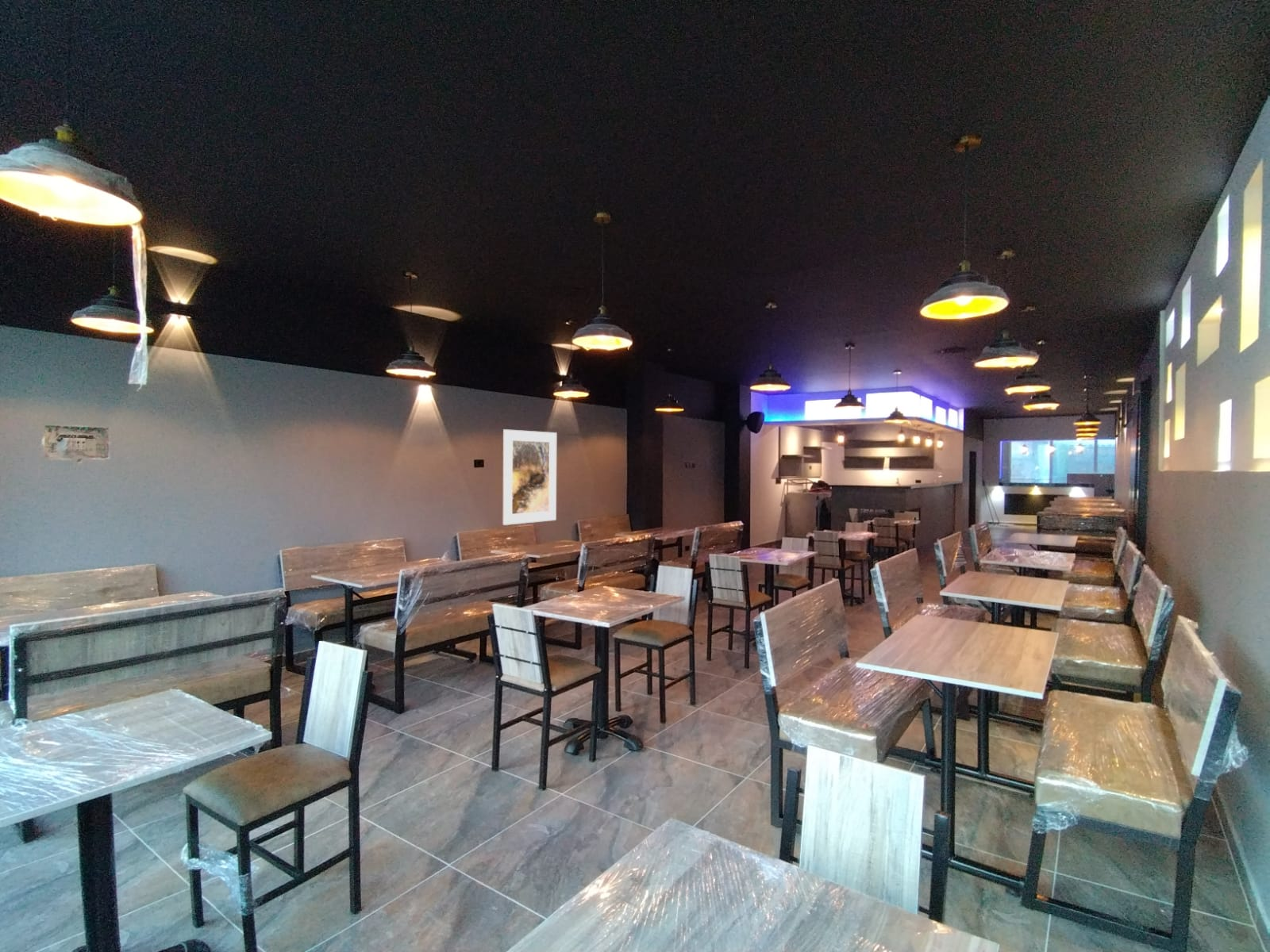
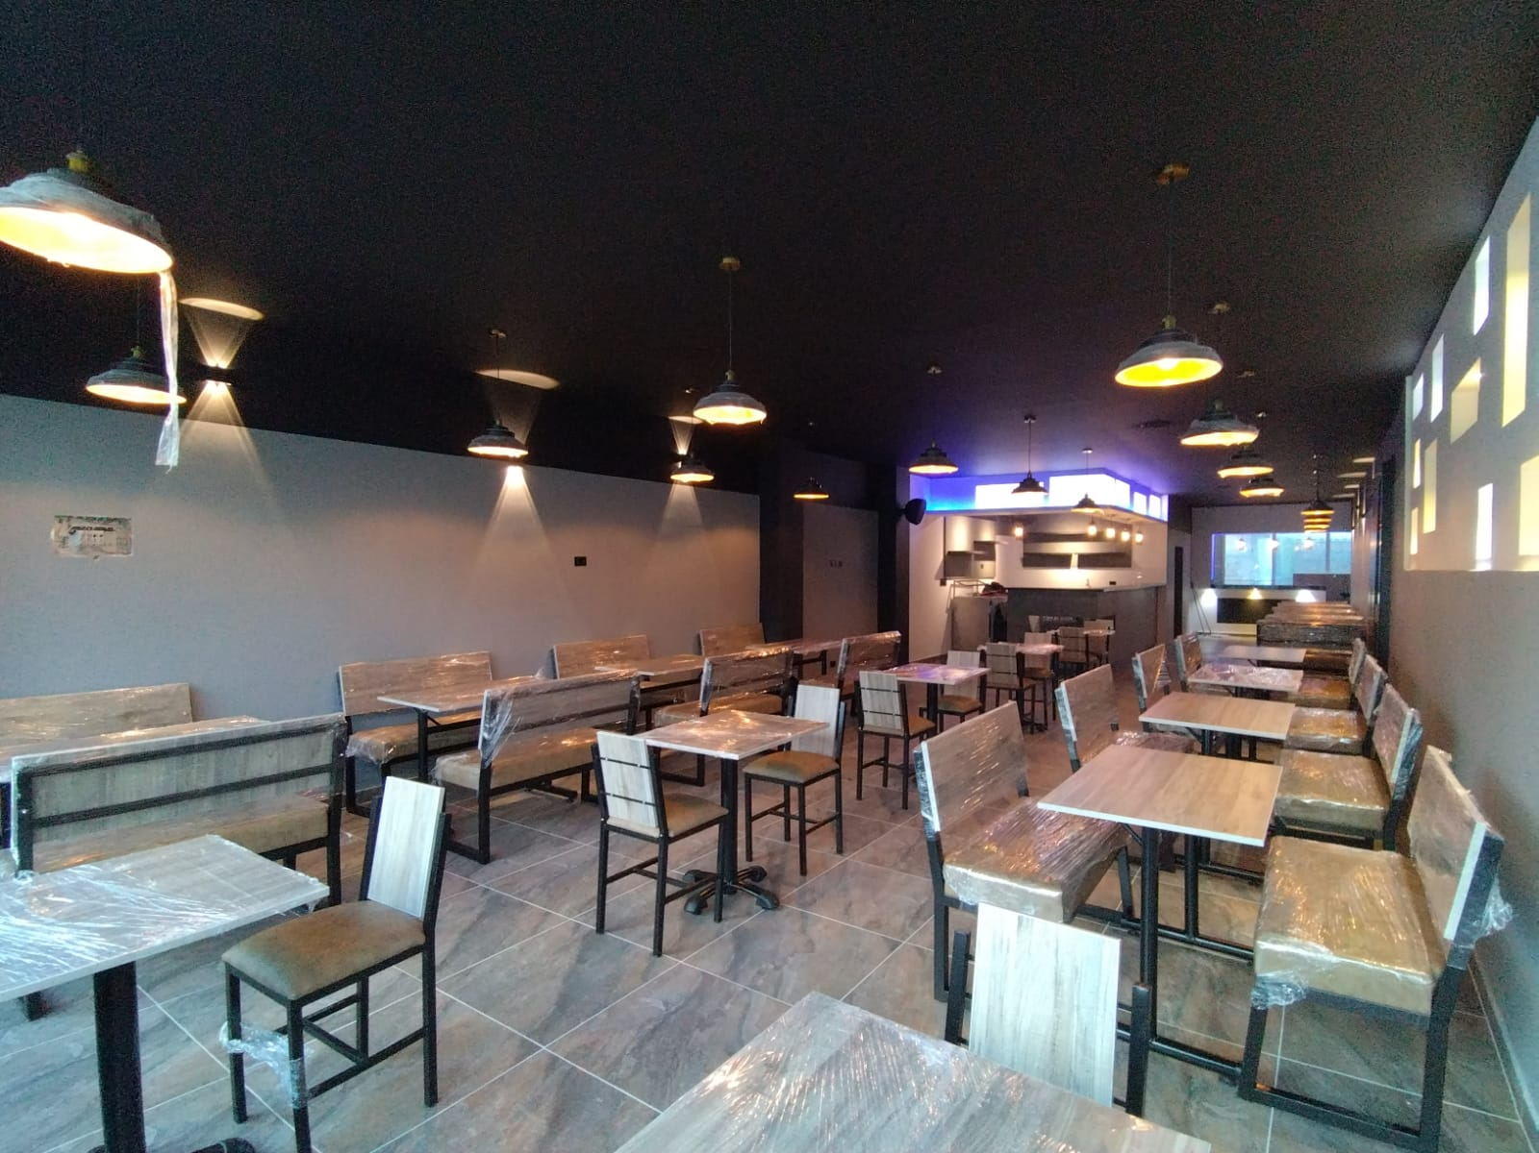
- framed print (530, 477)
